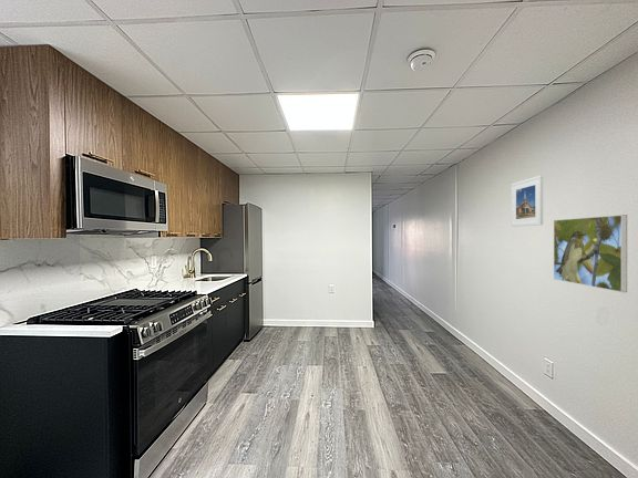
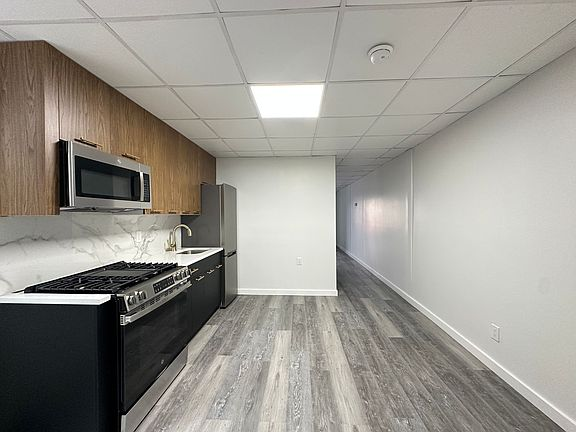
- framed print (525, 202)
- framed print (585, 251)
